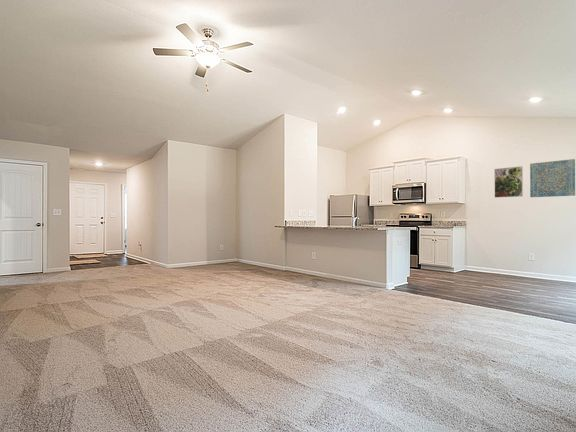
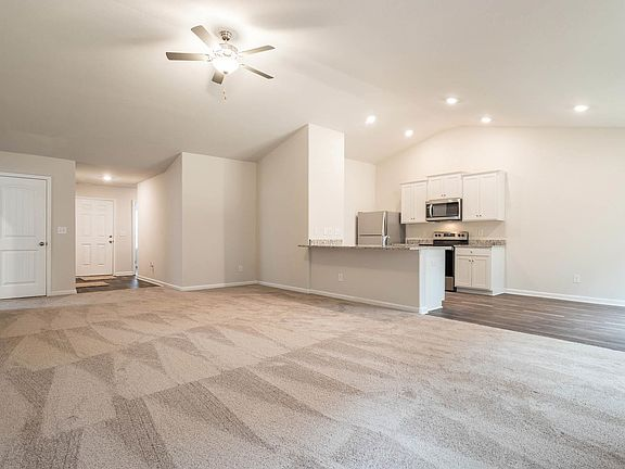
- wall art (551, 178)
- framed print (508, 182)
